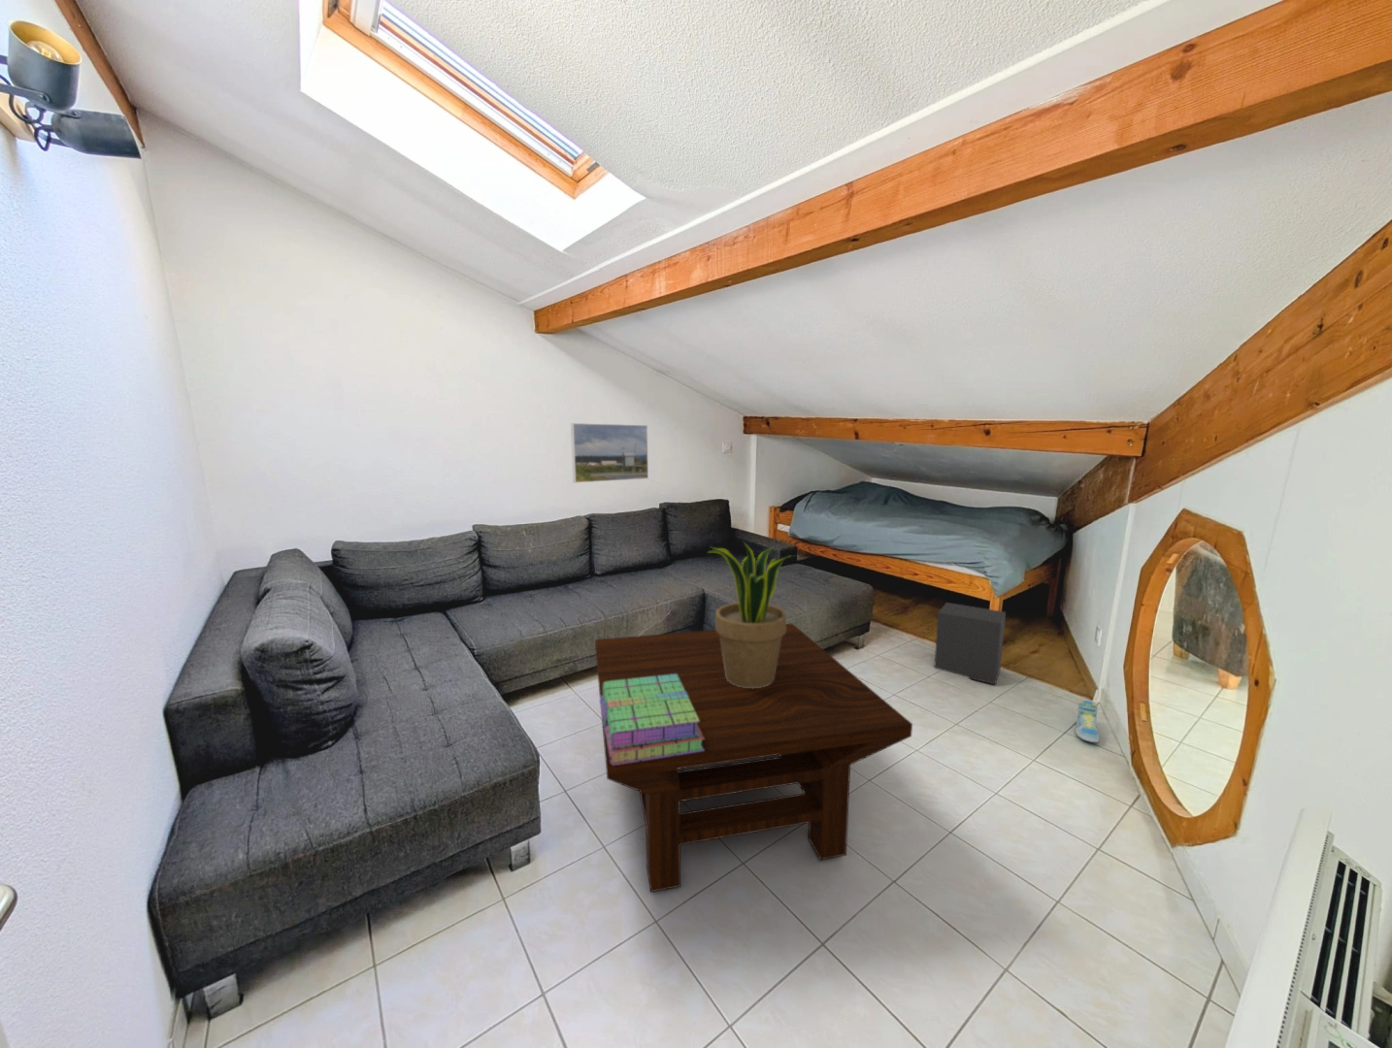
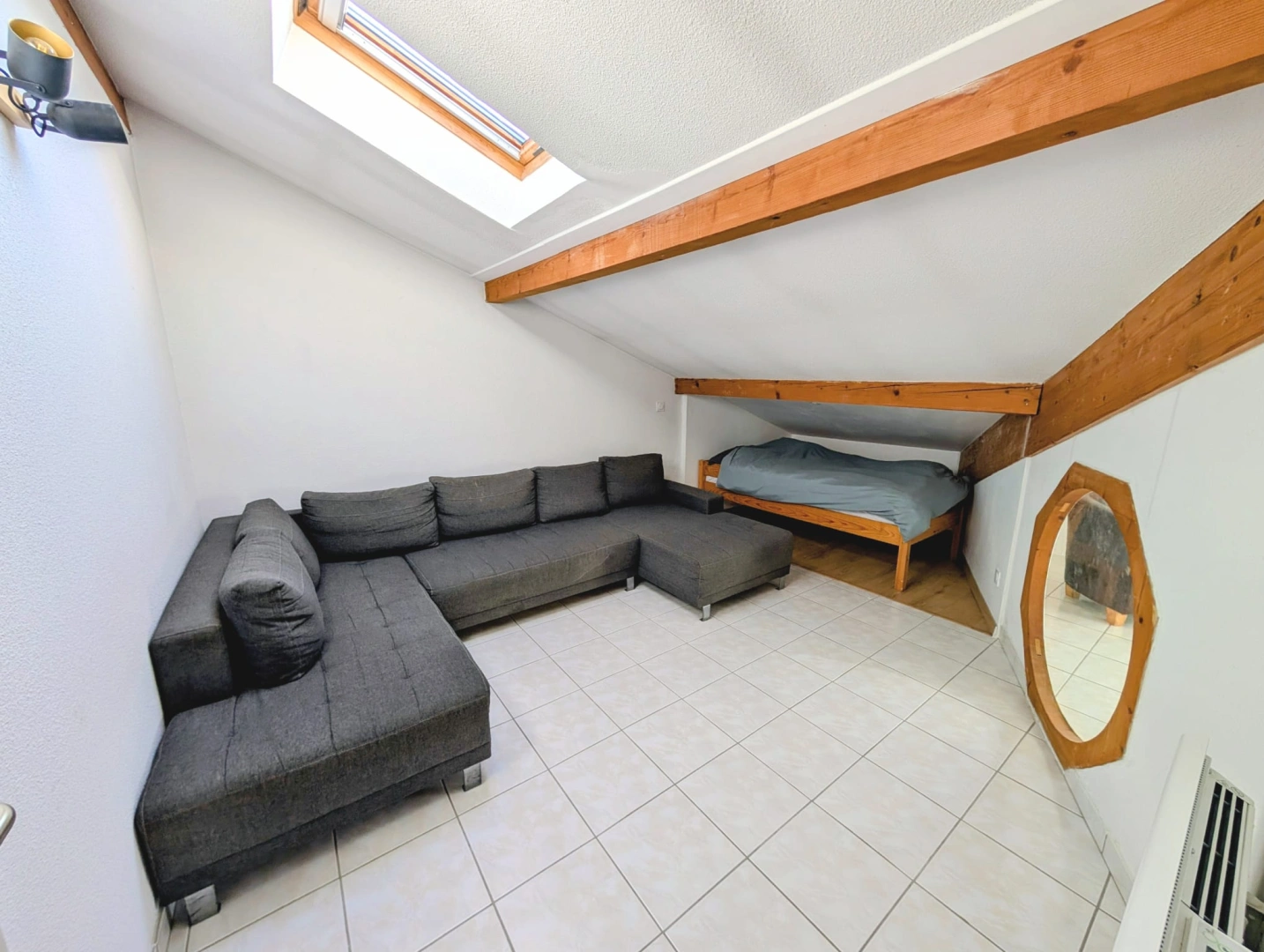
- stack of books (648, 712)
- potted plant (748, 611)
- sneaker (1087, 719)
- speaker (969, 641)
- coffee table (725, 741)
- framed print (611, 452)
